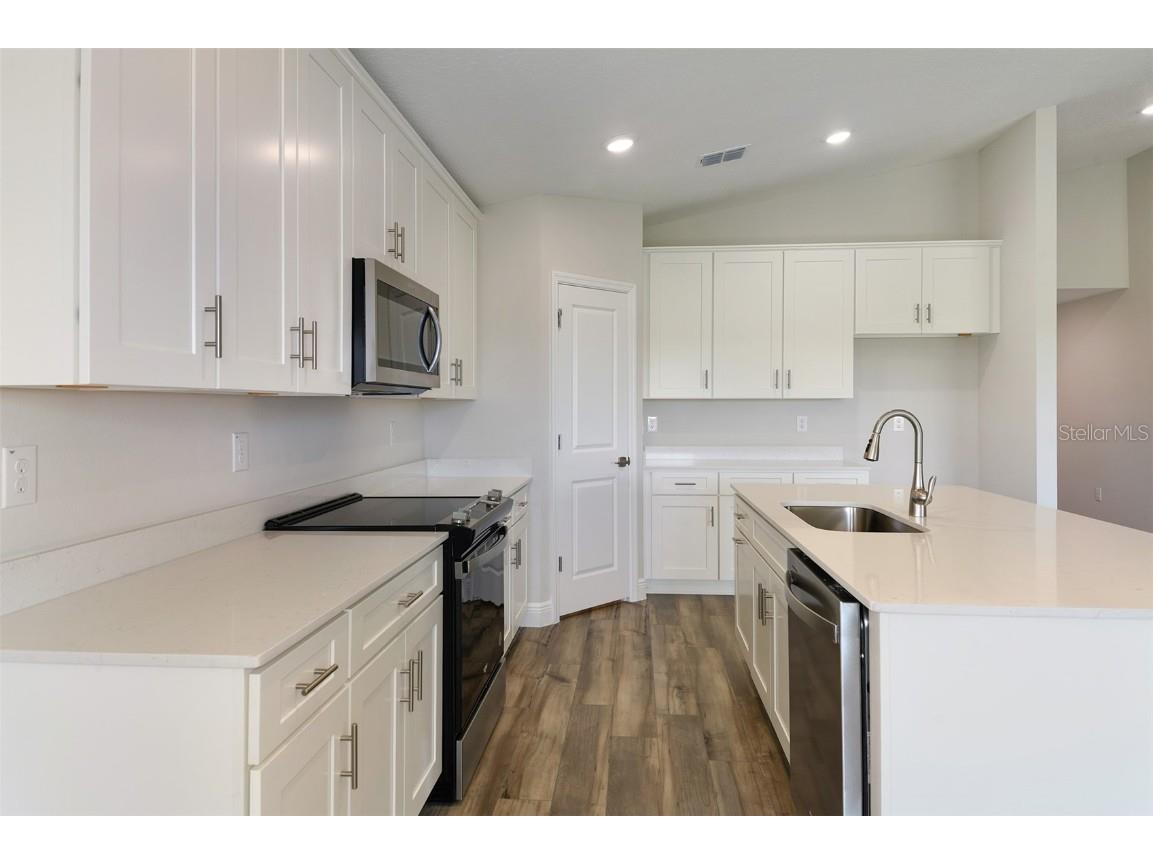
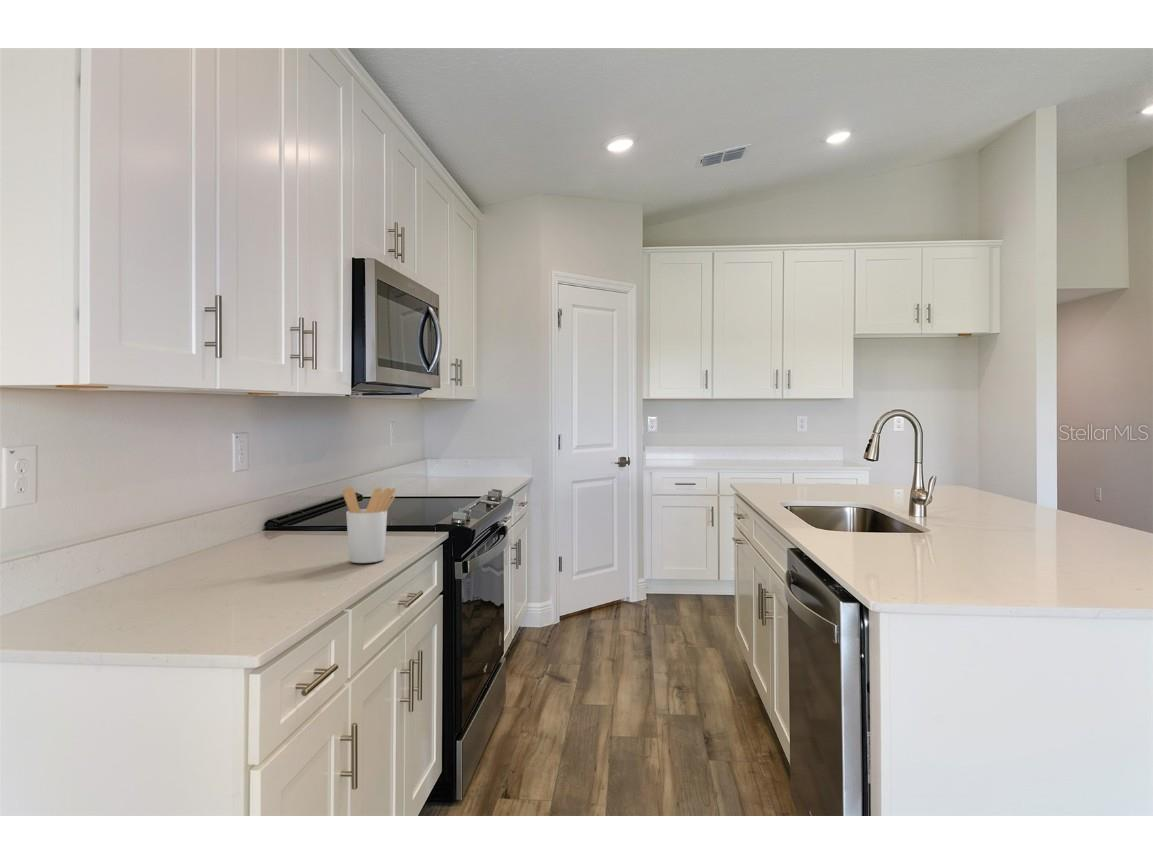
+ utensil holder (372, 522)
